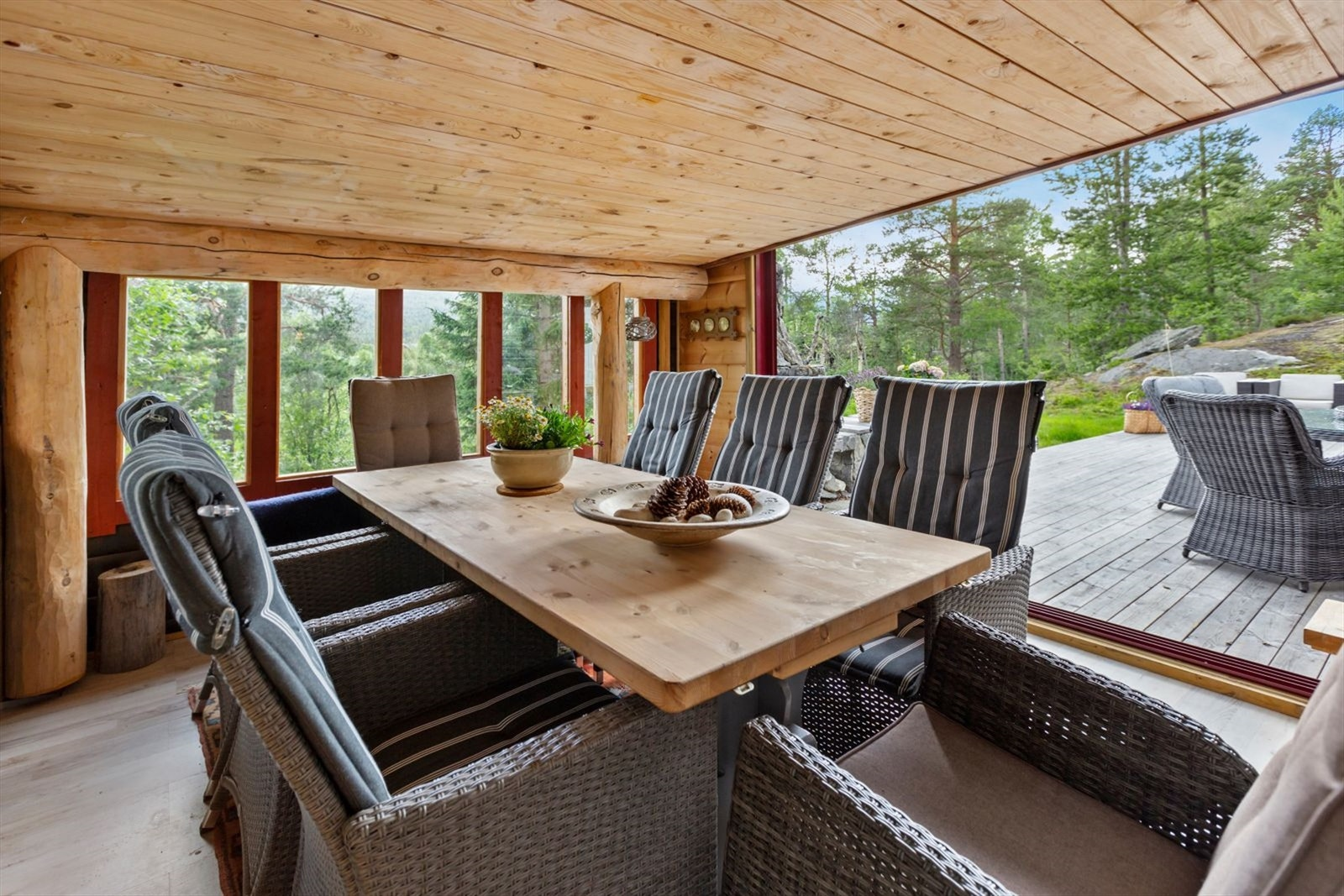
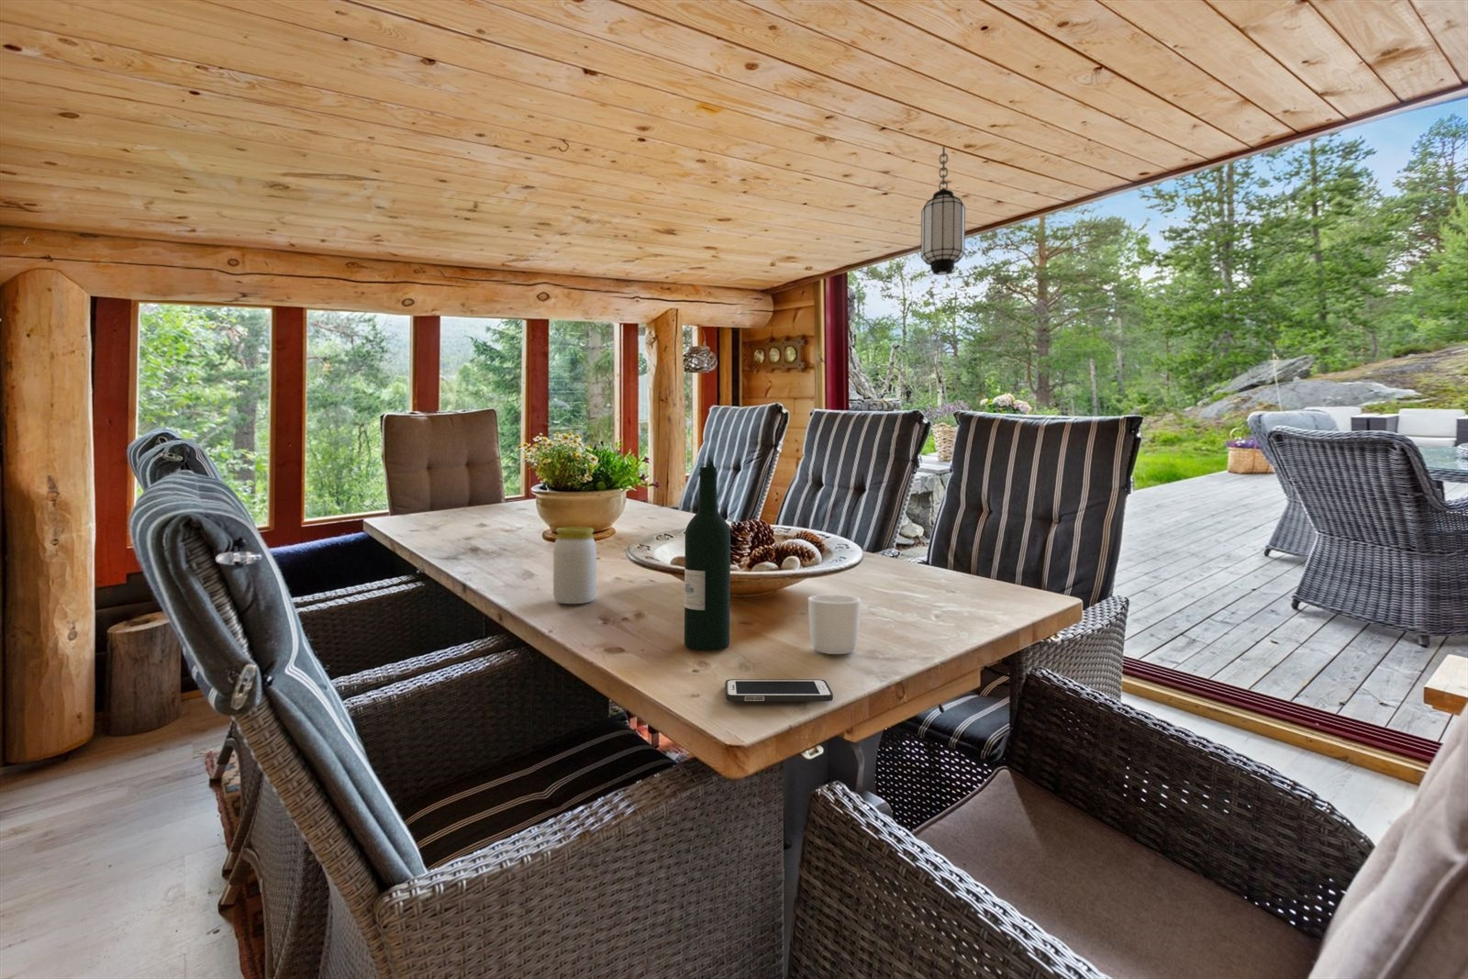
+ hanging lantern (943, 209)
+ mug (829, 622)
+ wine bottle (708, 556)
+ jar (575, 564)
+ cell phone (777, 689)
